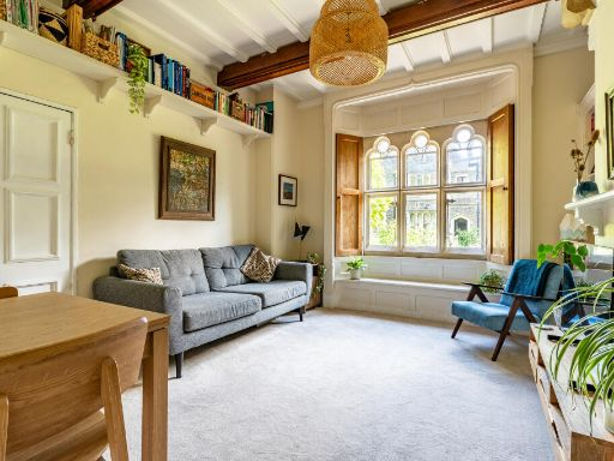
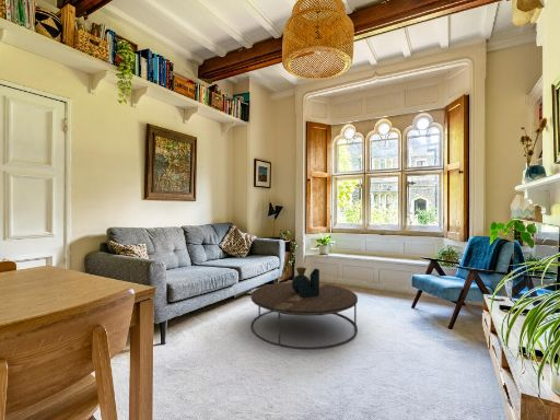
+ coffee table (303, 296)
